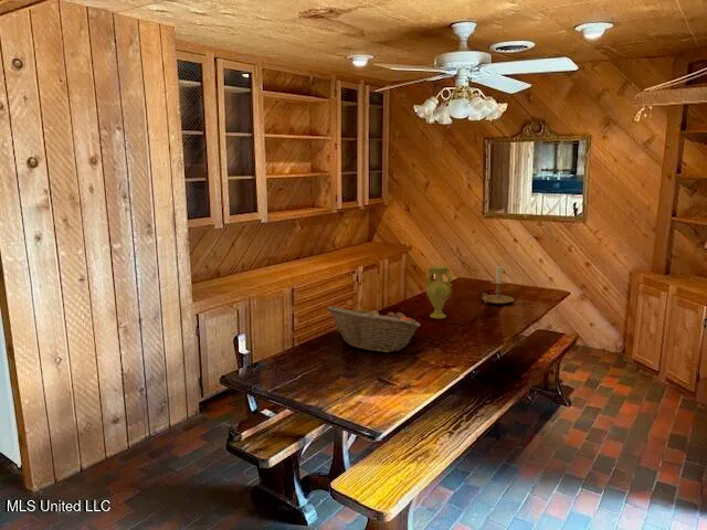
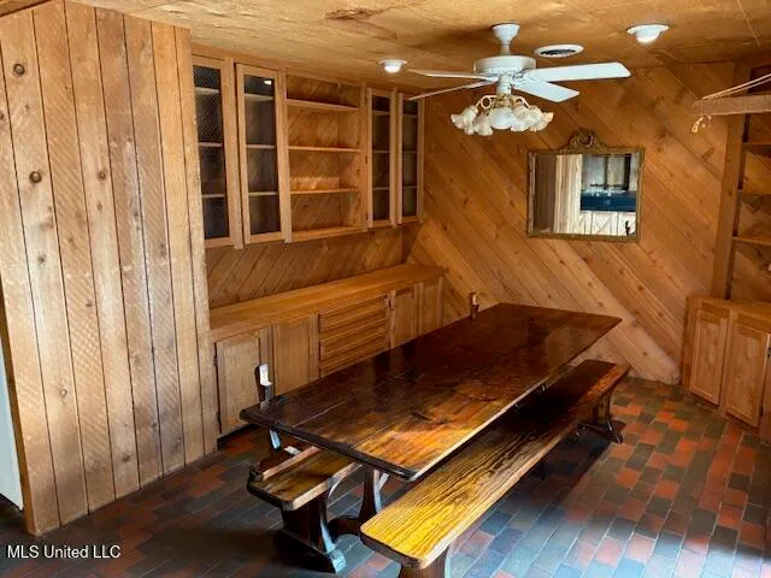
- vase (437, 290)
- fruit basket (372, 324)
- candle holder (498, 283)
